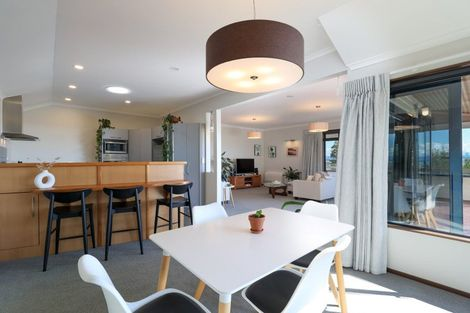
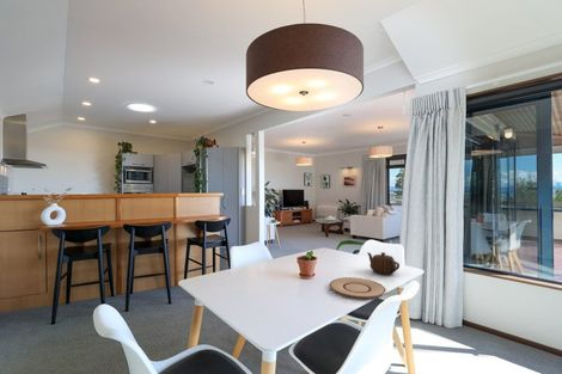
+ plate (356, 287)
+ teapot (381, 262)
